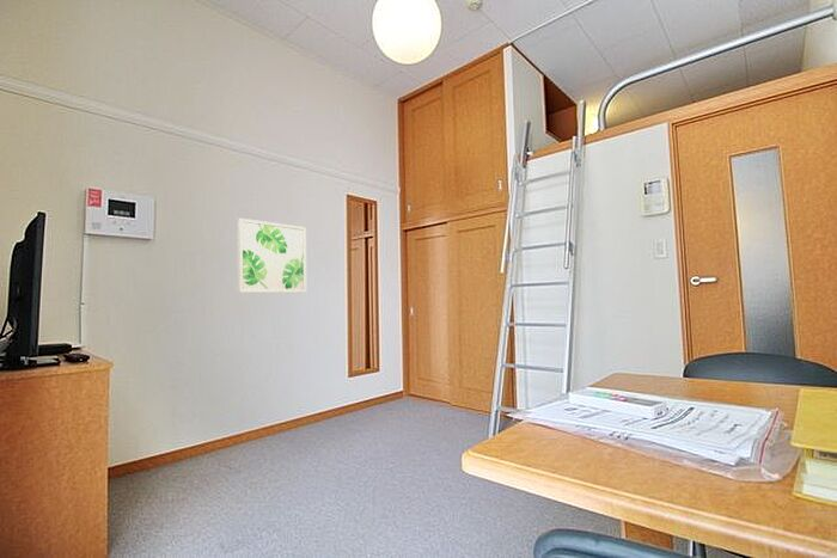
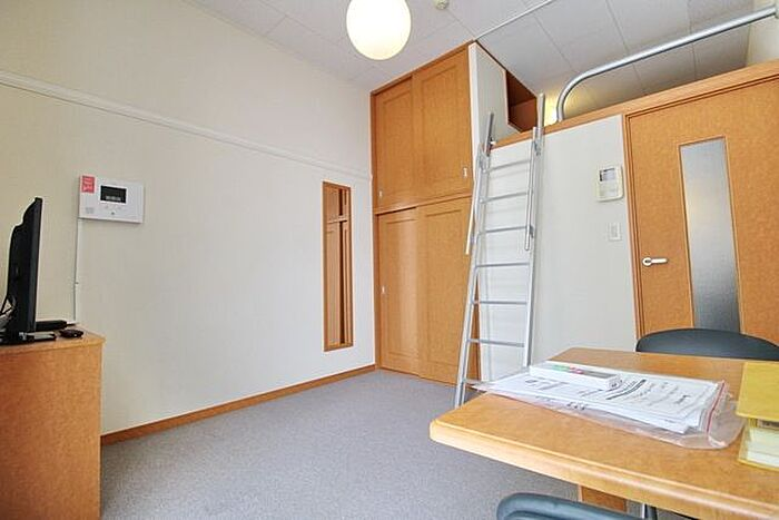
- wall art (274, 257)
